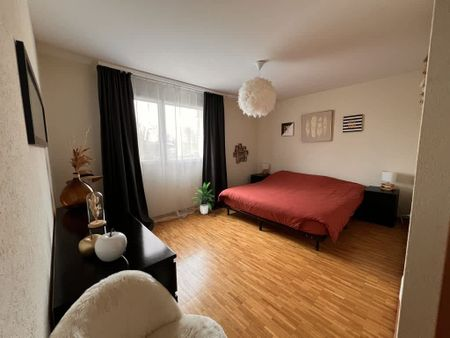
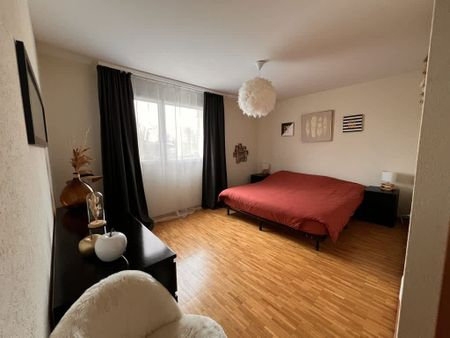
- indoor plant (204, 198)
